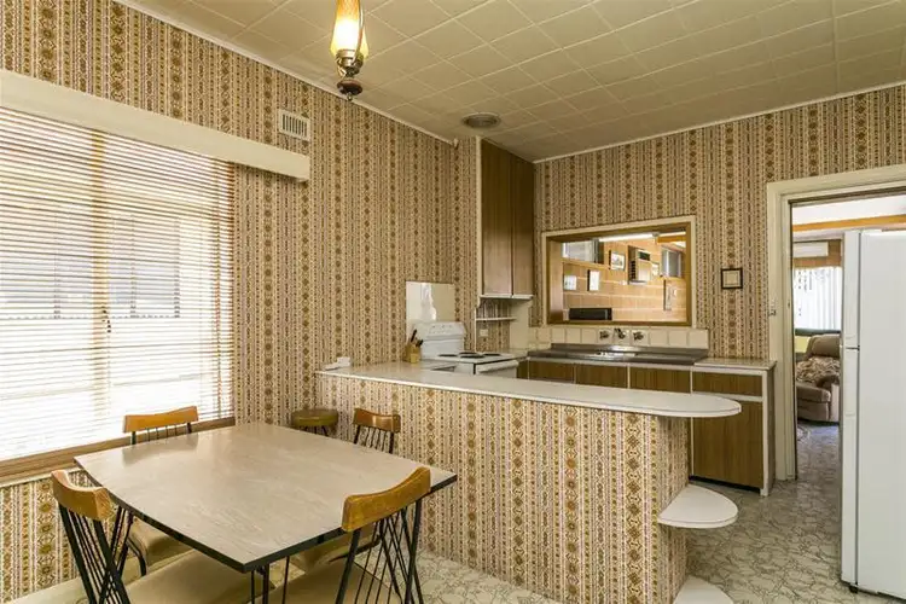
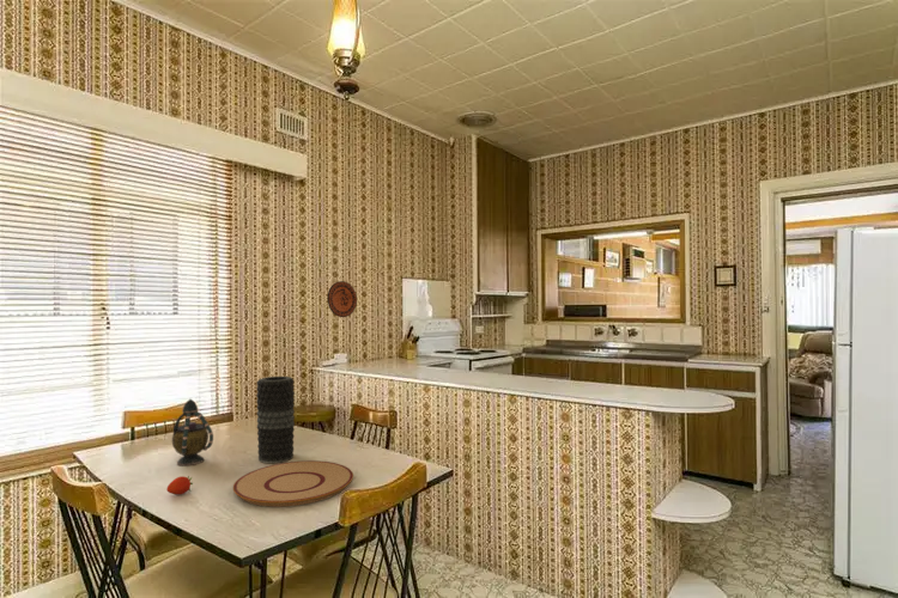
+ plate (295, 482)
+ teapot (187, 428)
+ fruit (180, 484)
+ vase (275, 417)
+ decorative plate (341, 299)
